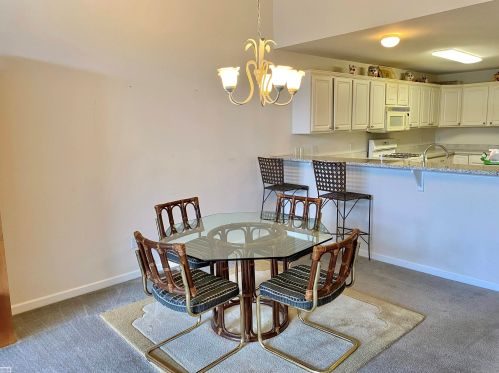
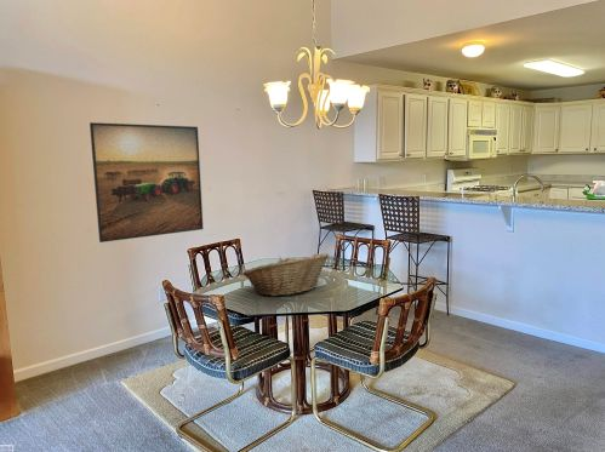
+ fruit basket (287, 270)
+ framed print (152, 181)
